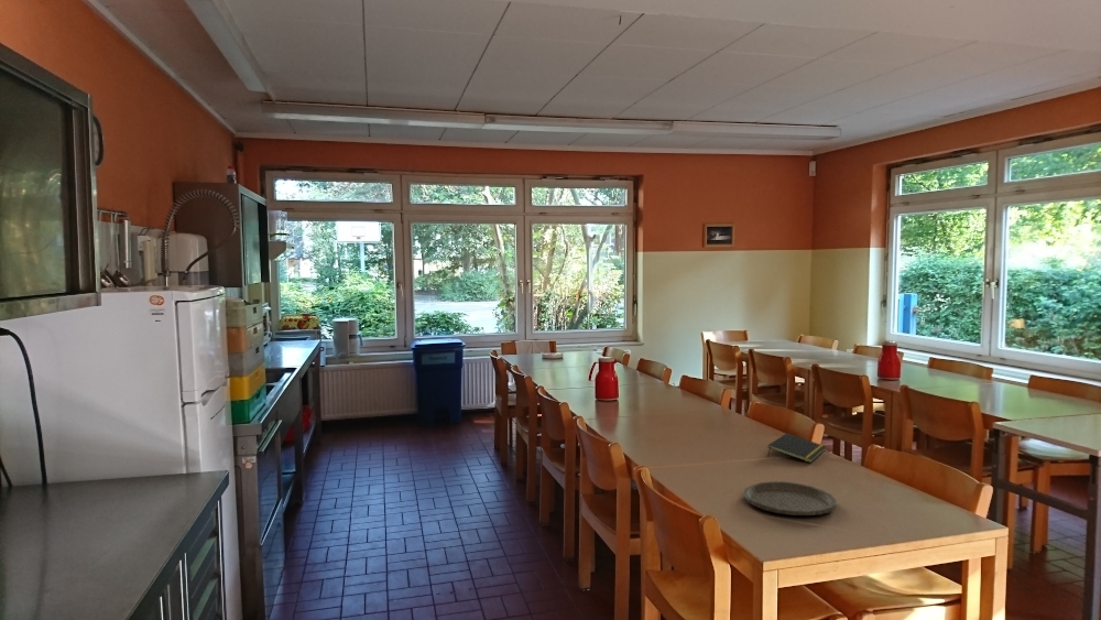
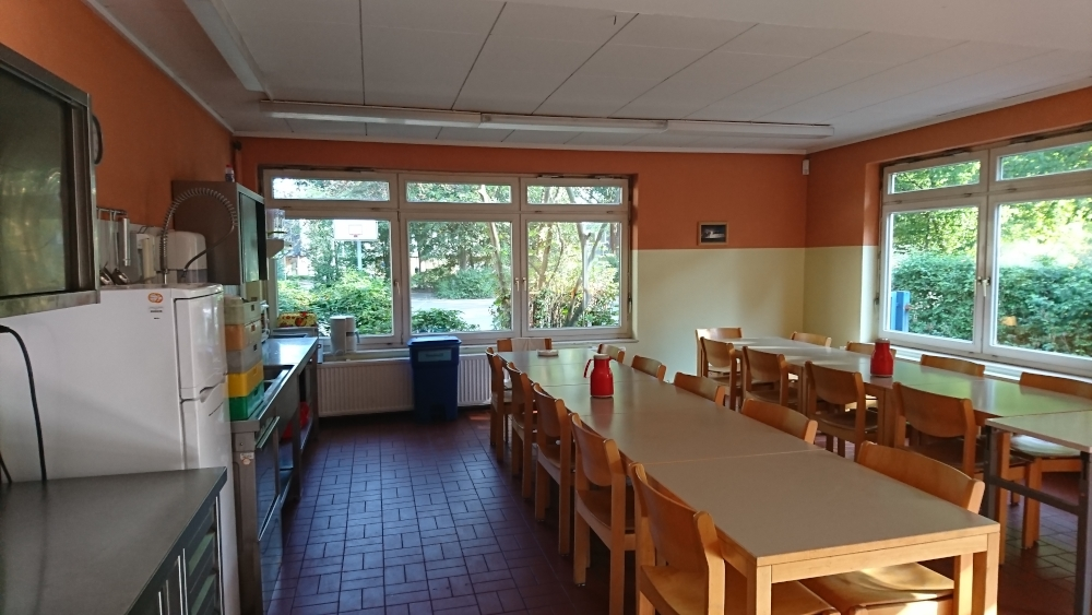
- plate (788, 499)
- notepad (797, 447)
